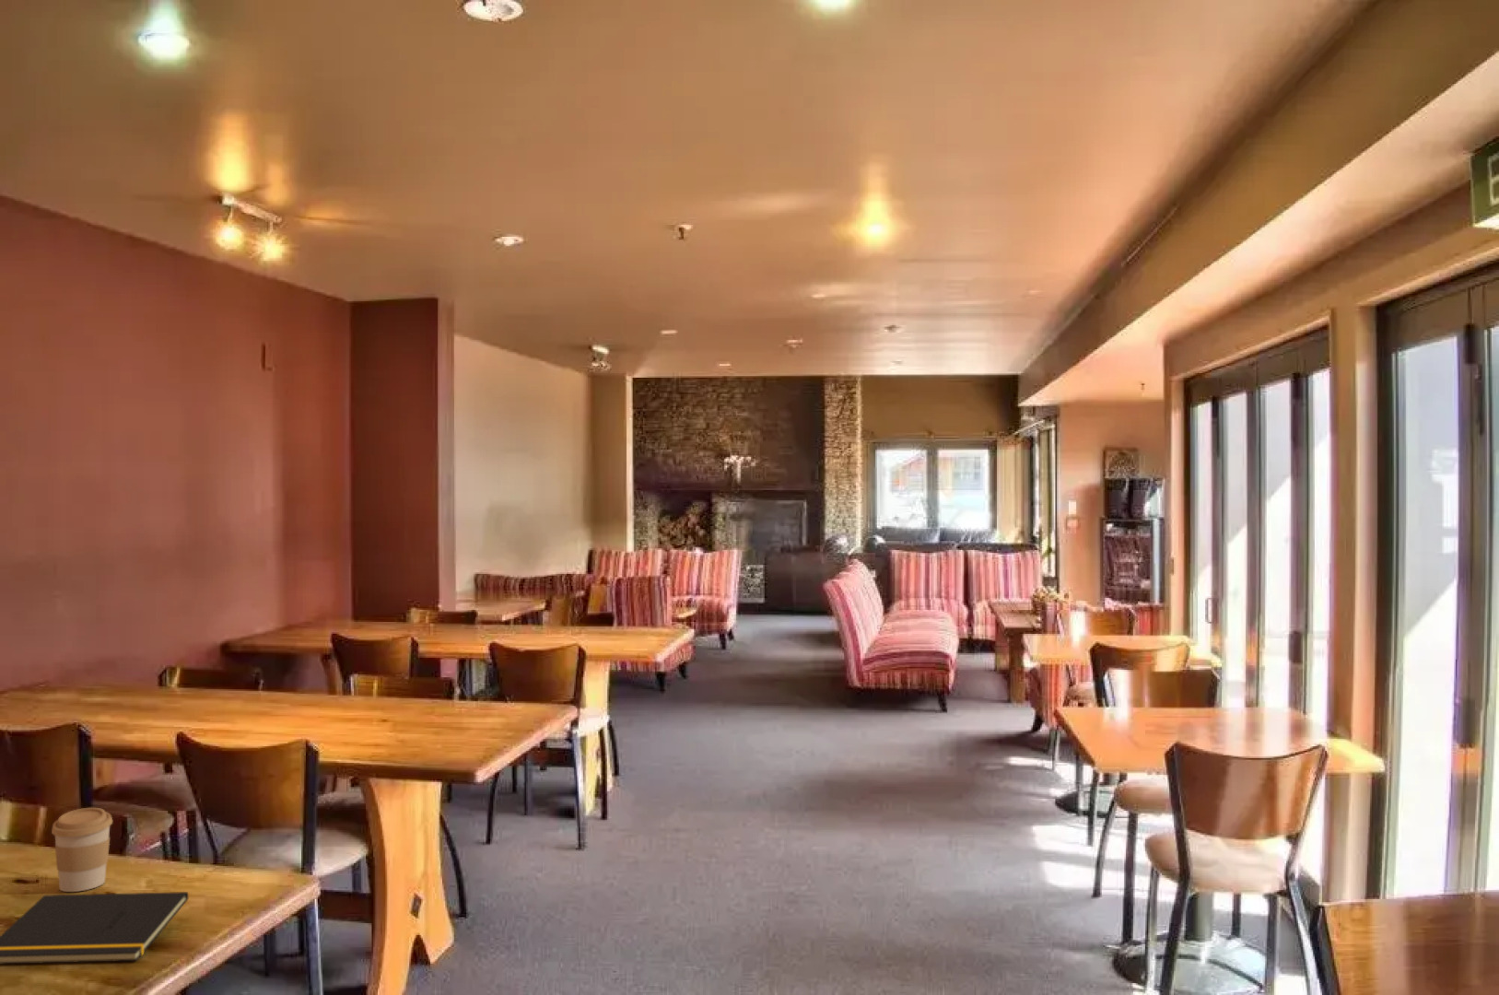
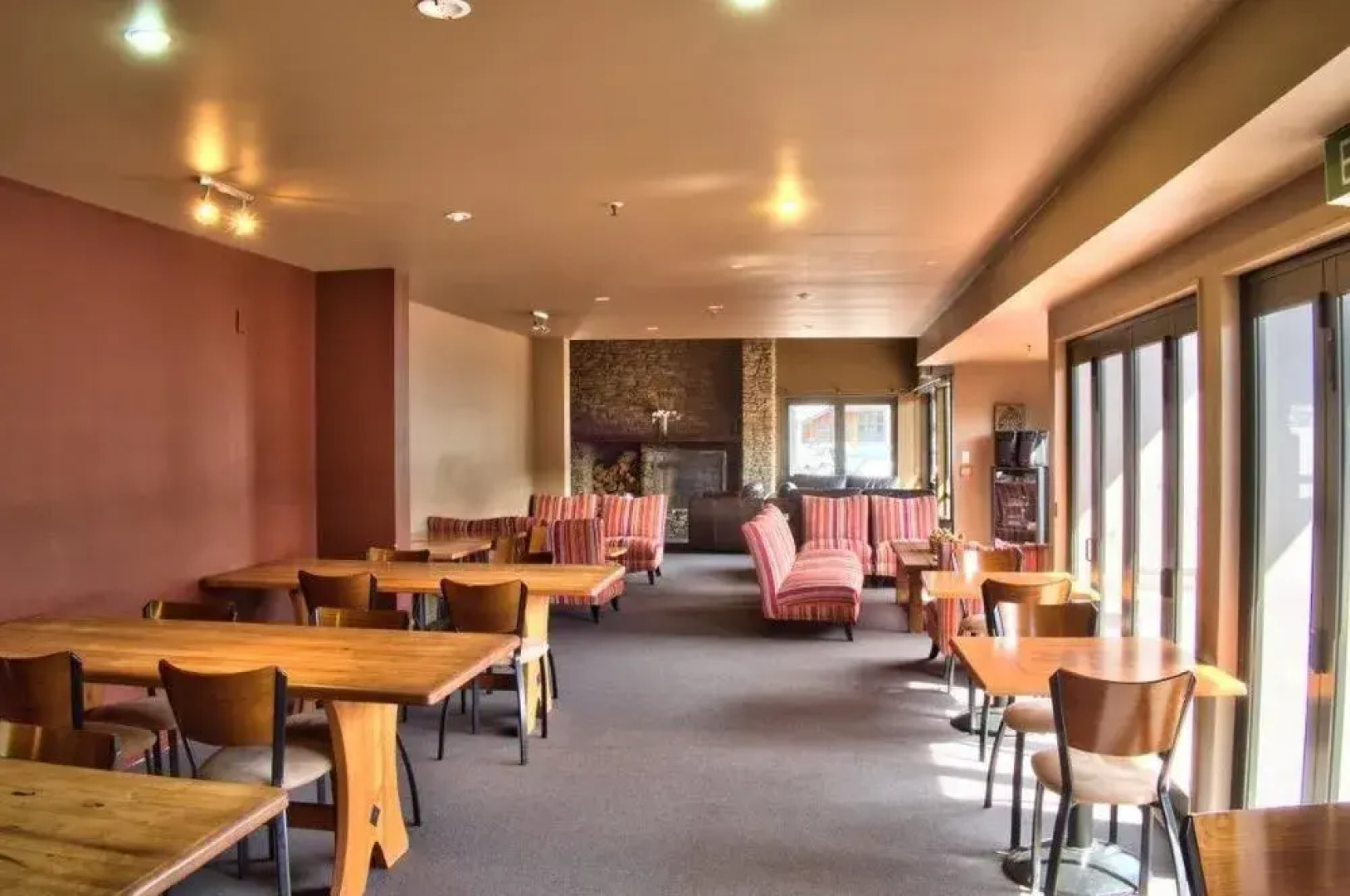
- coffee cup (82, 848)
- notepad (89, 926)
